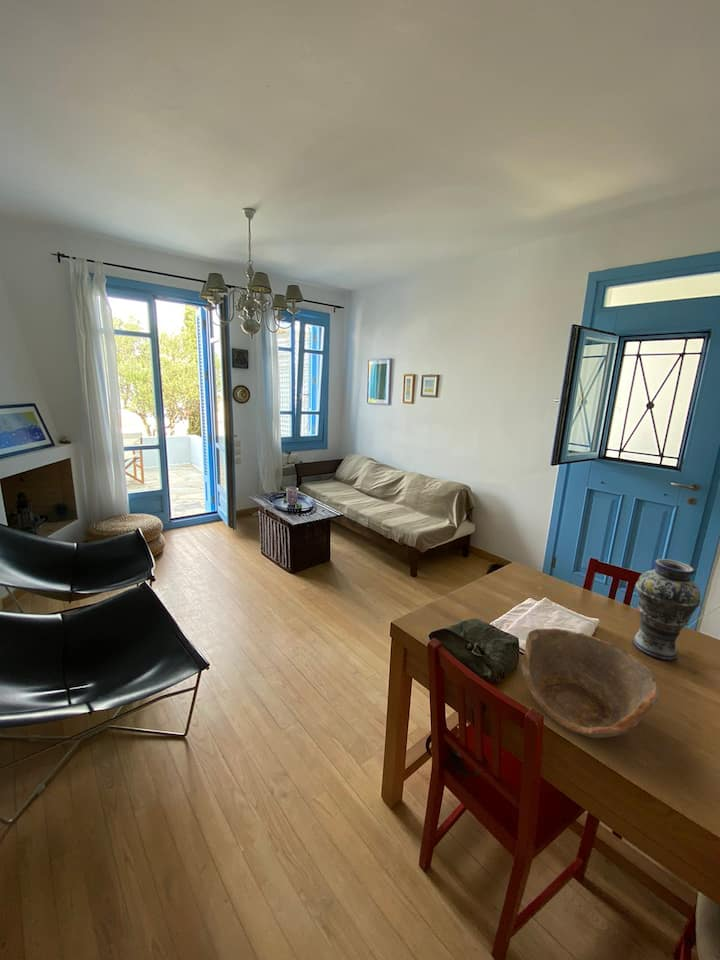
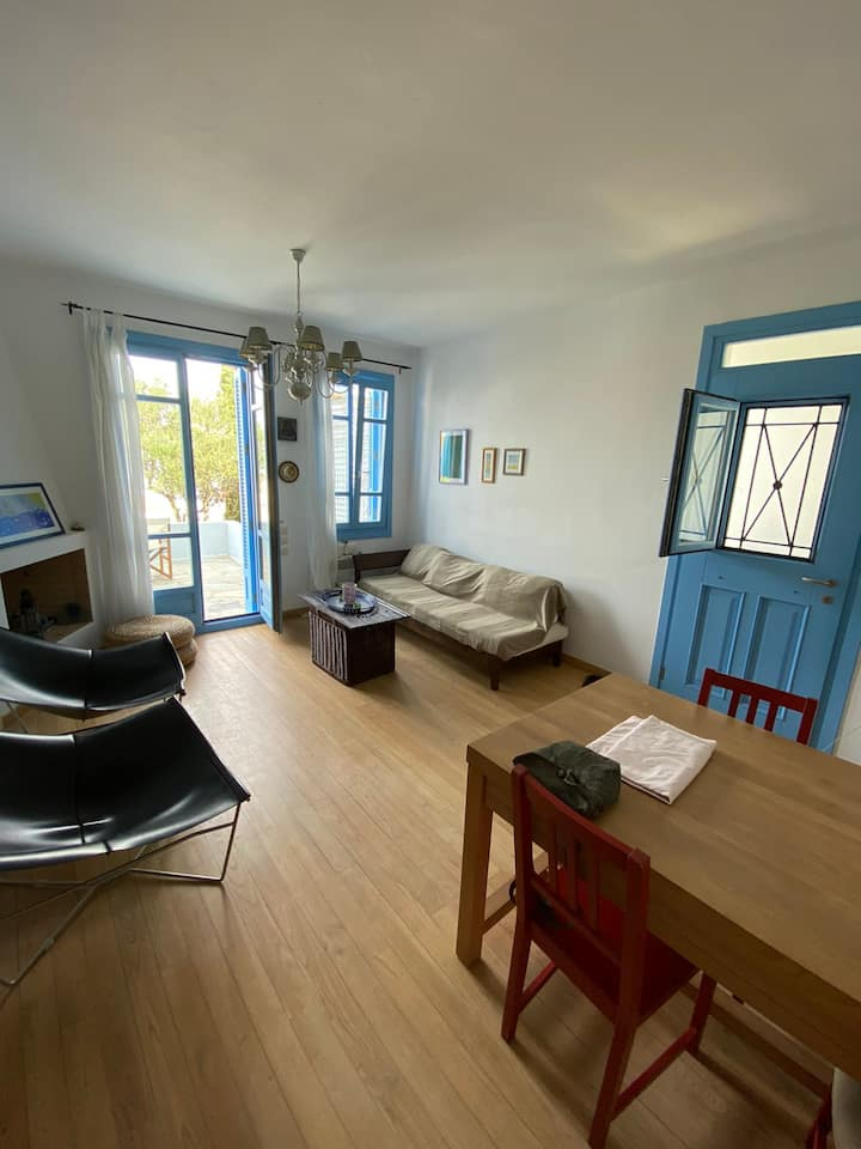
- vase (663, 607)
- bowl (583, 681)
